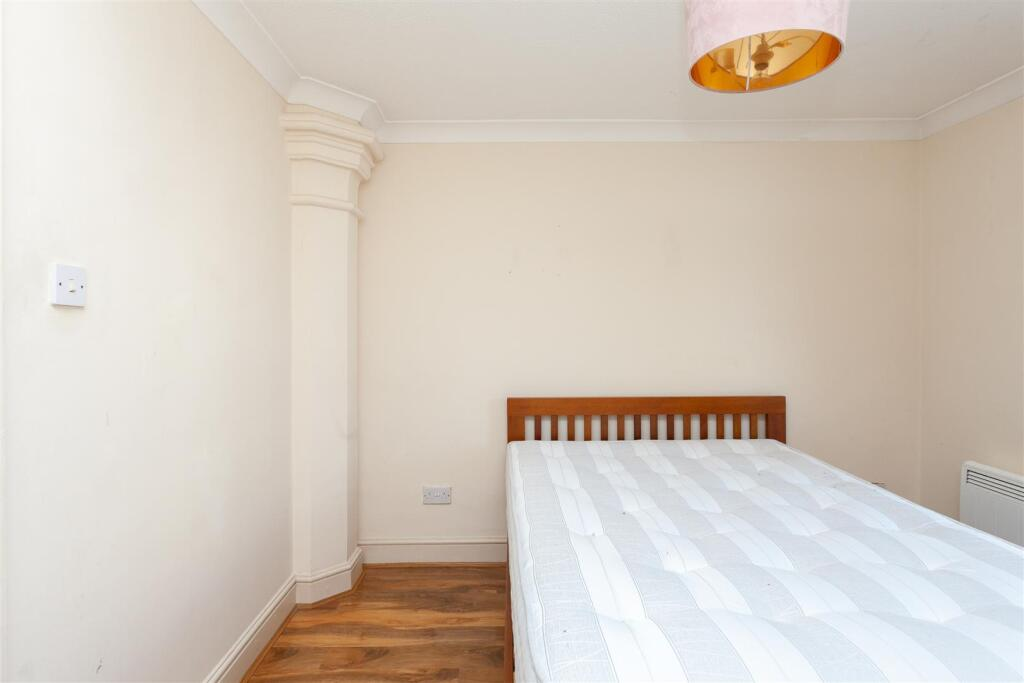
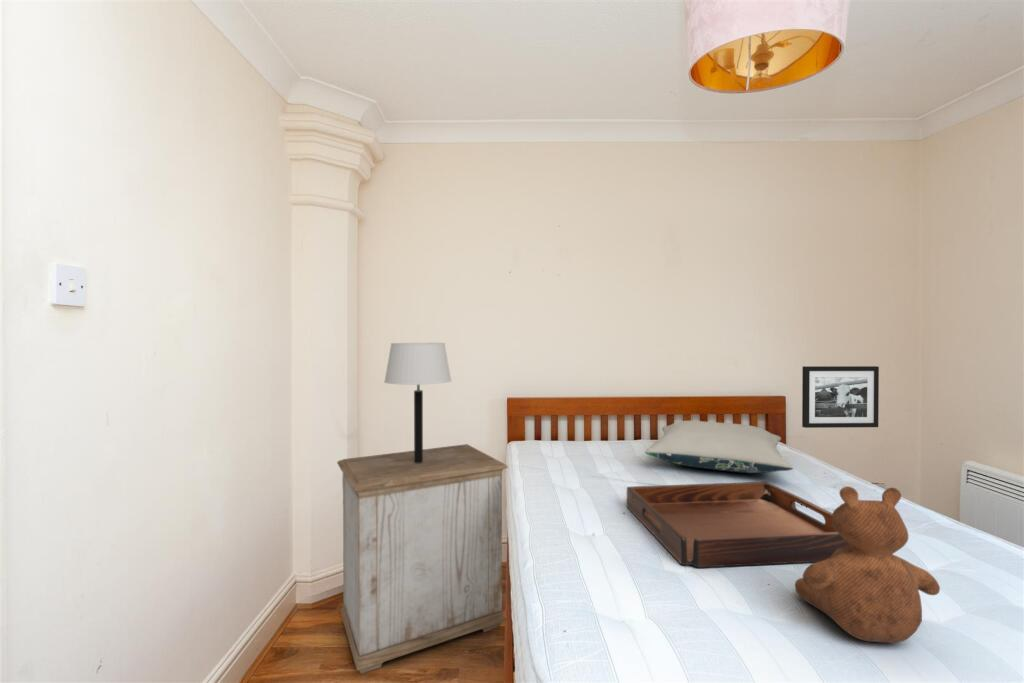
+ serving tray (732, 517)
+ table lamp (418, 402)
+ nightstand (421, 542)
+ picture frame (840, 396)
+ teddy bear (854, 551)
+ pillow (716, 444)
